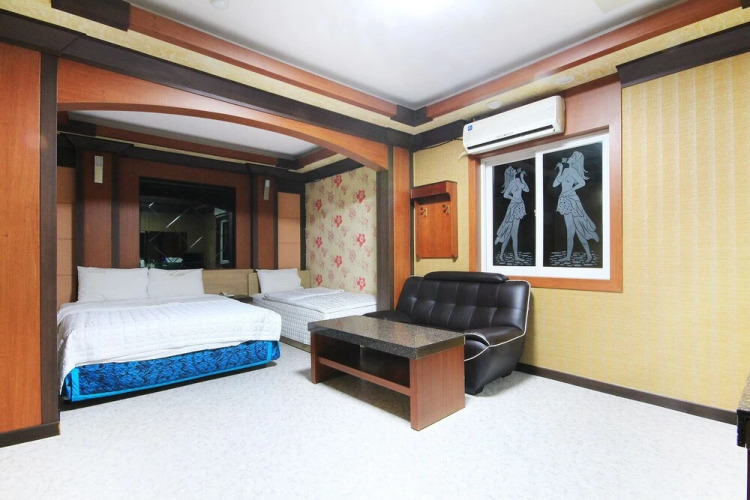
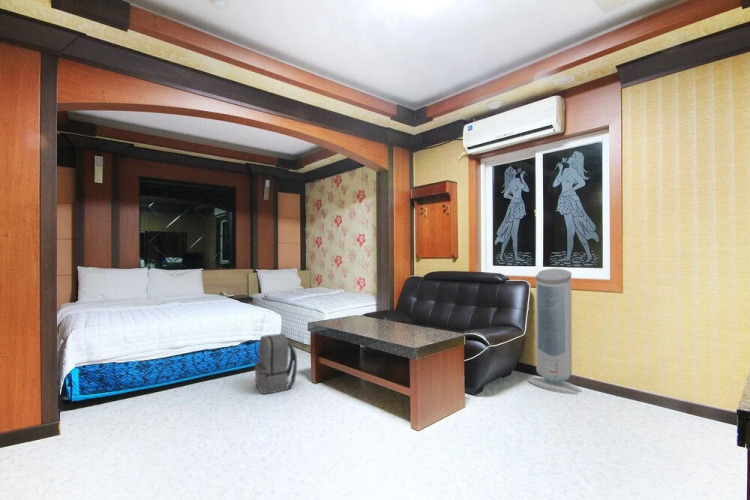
+ backpack (276, 360)
+ air purifier (553, 327)
